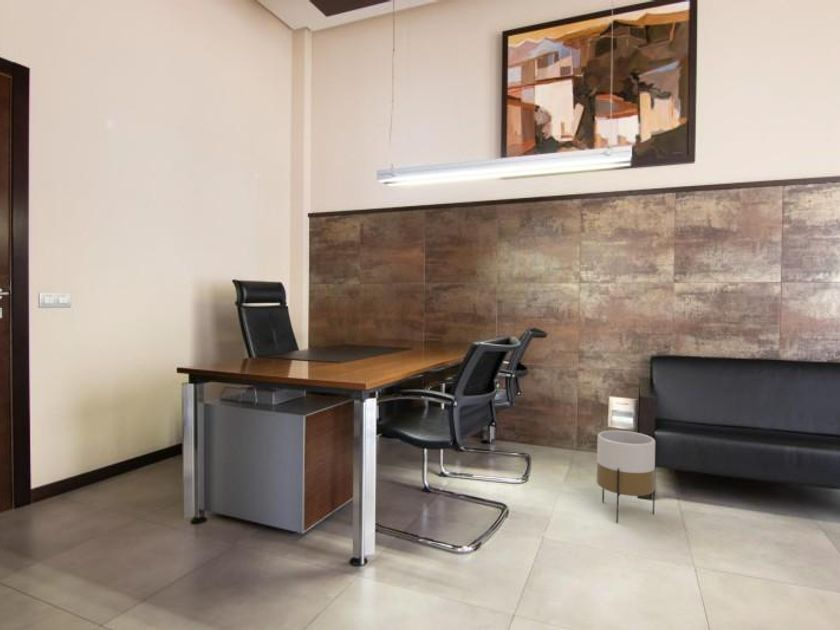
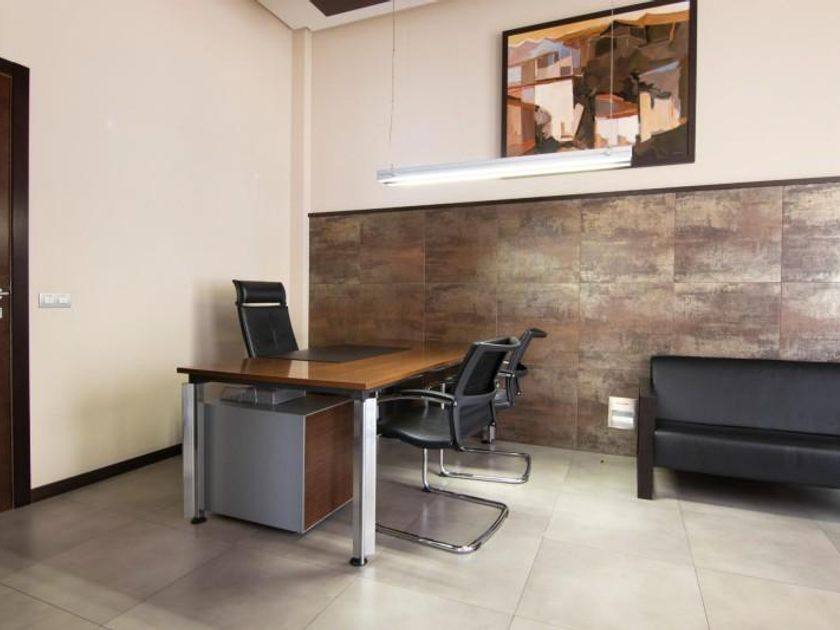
- planter (625, 474)
